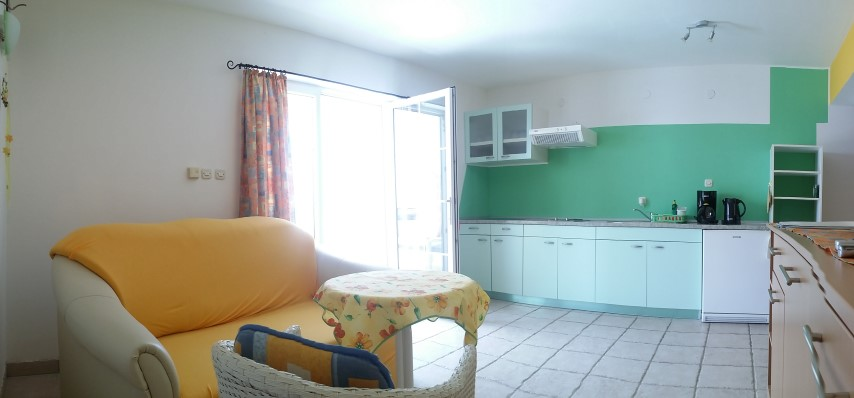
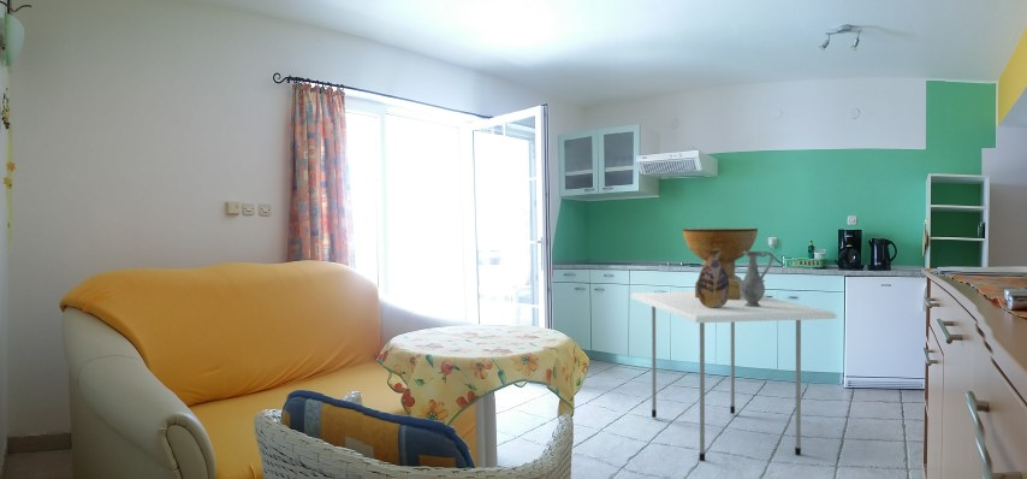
+ dining table (731, 367)
+ pitcher (756, 278)
+ vase (713, 277)
+ decorative bowl (719, 261)
